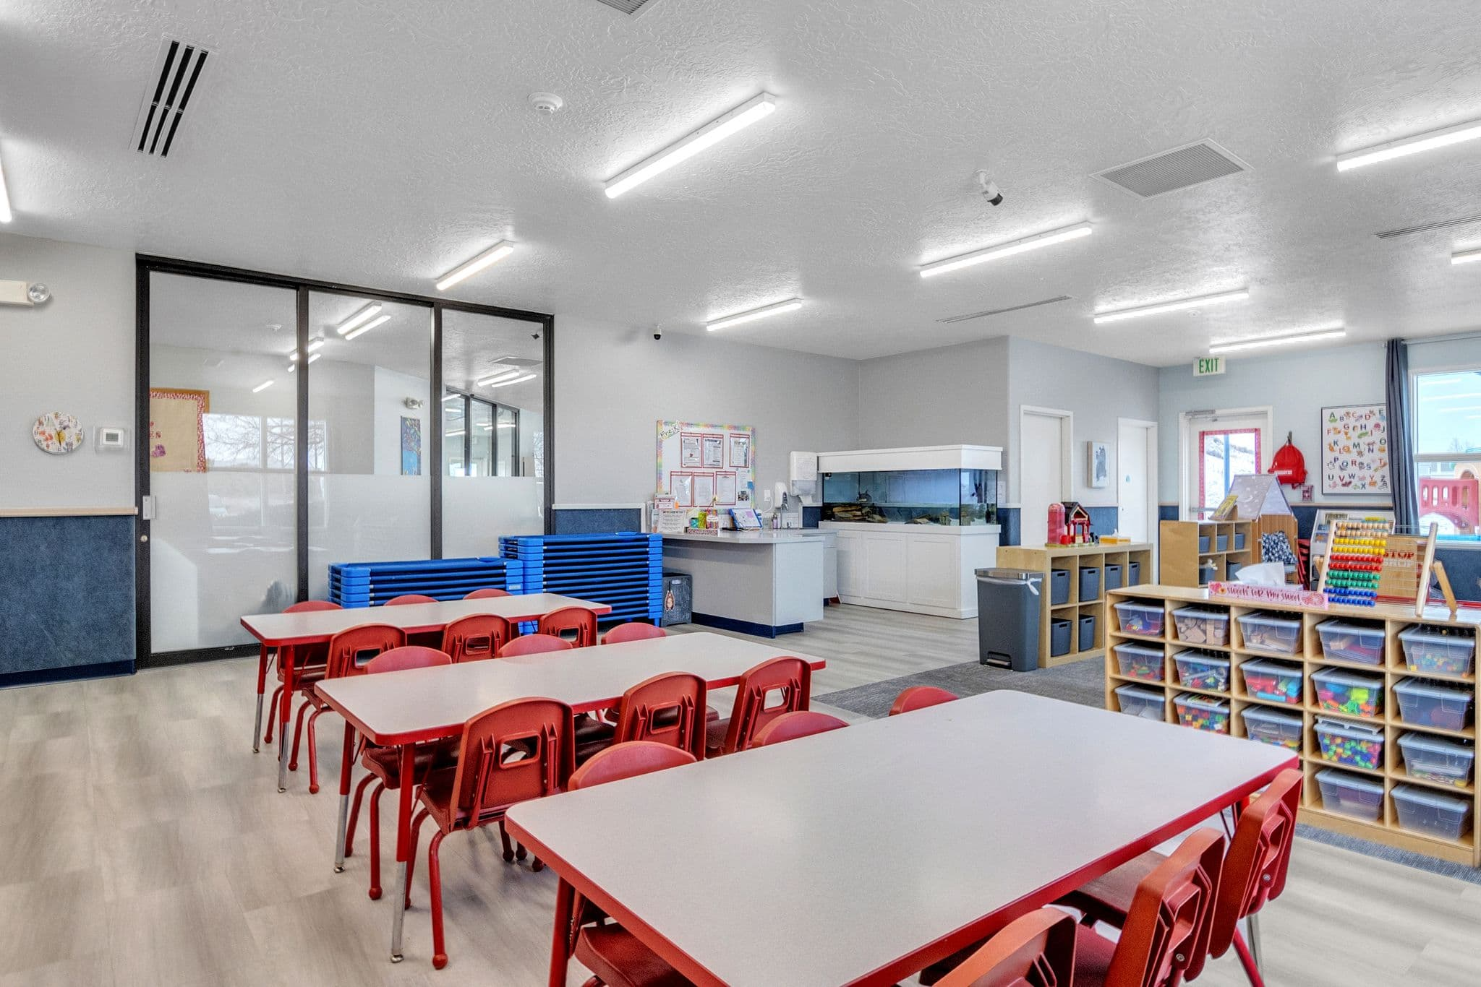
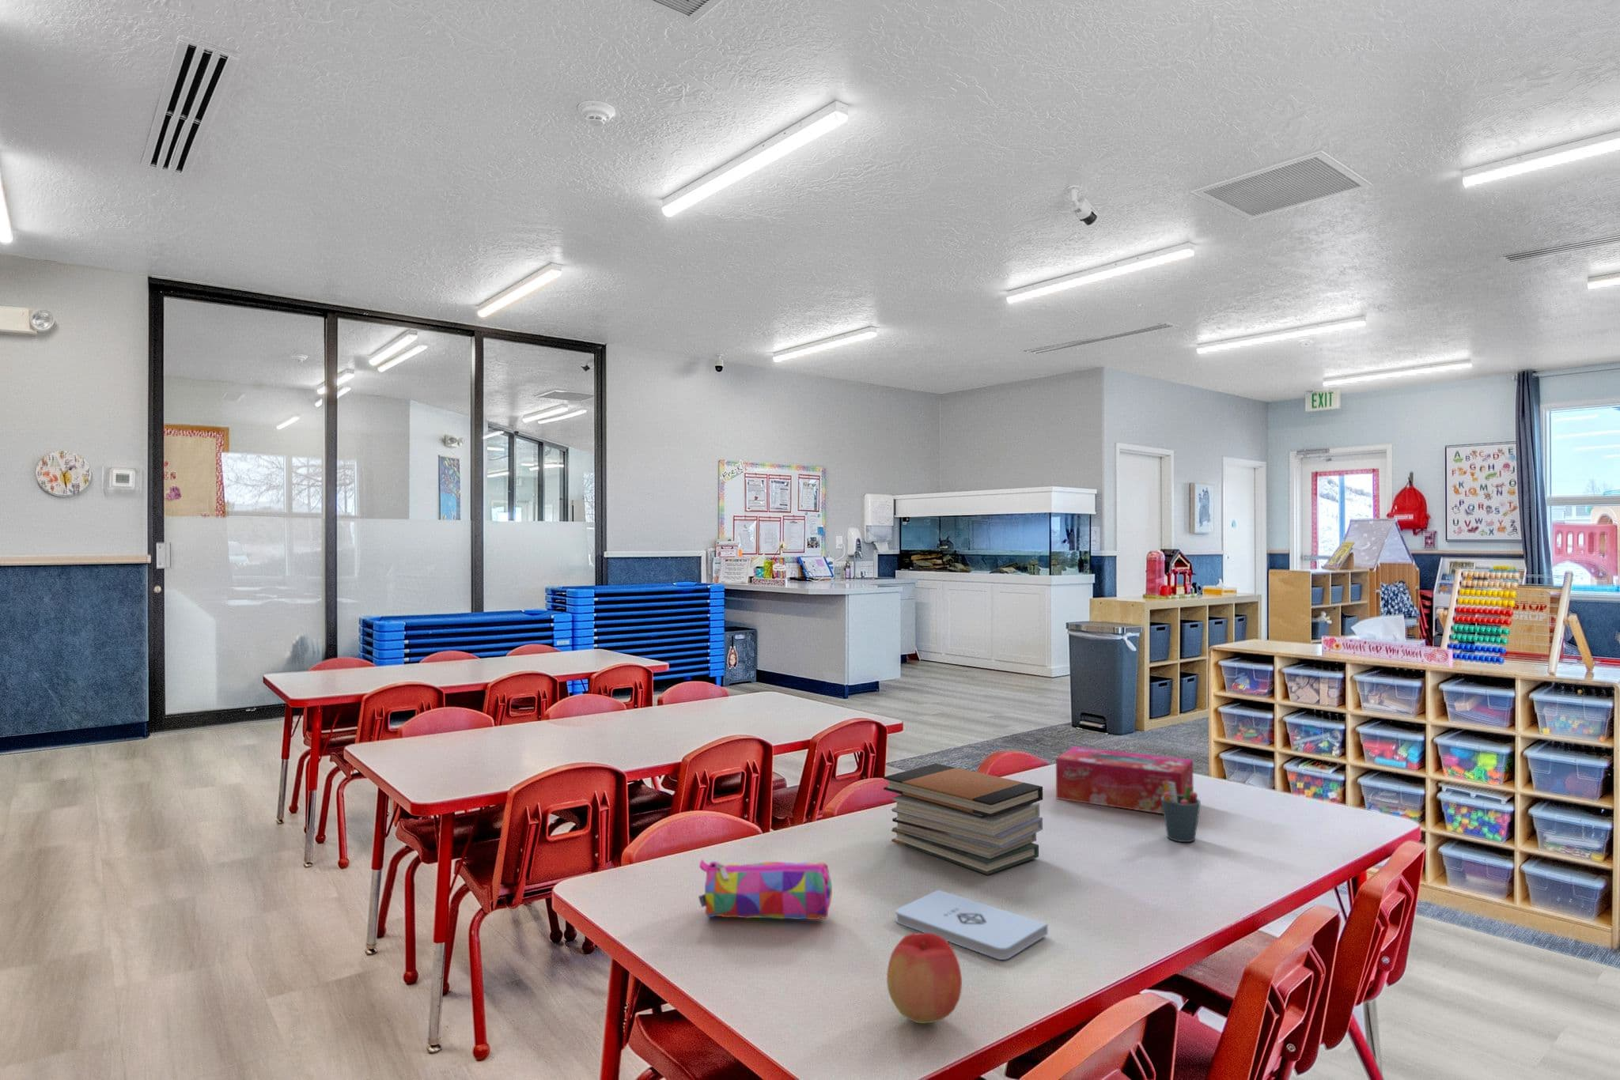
+ notepad (968, 922)
+ apple (923, 980)
+ book stack (963, 815)
+ pen holder (1180, 808)
+ pencil case (765, 888)
+ tissue box (1125, 779)
